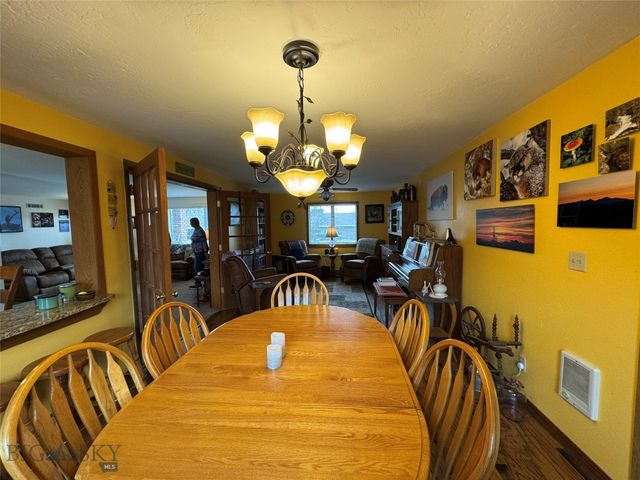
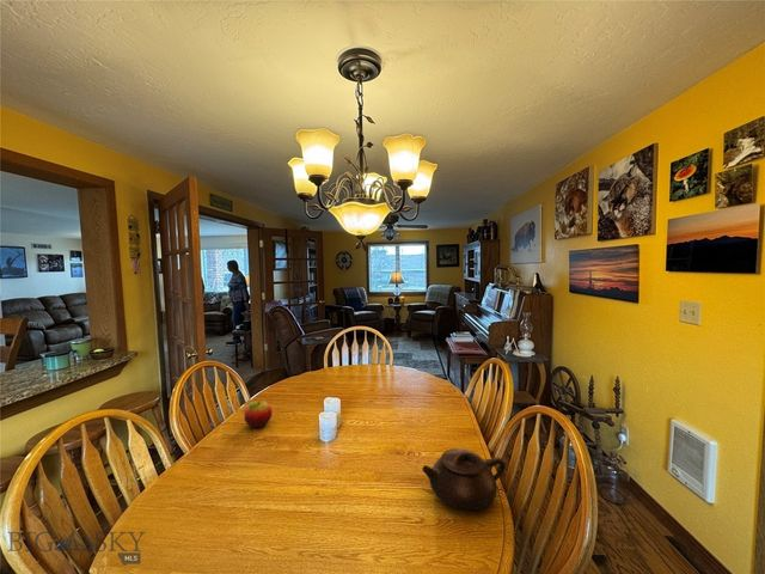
+ teapot (464, 472)
+ fruit (258, 413)
